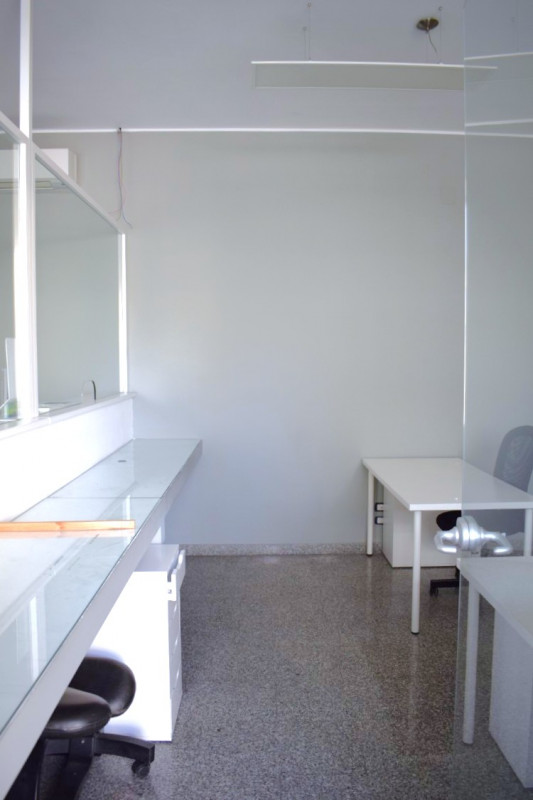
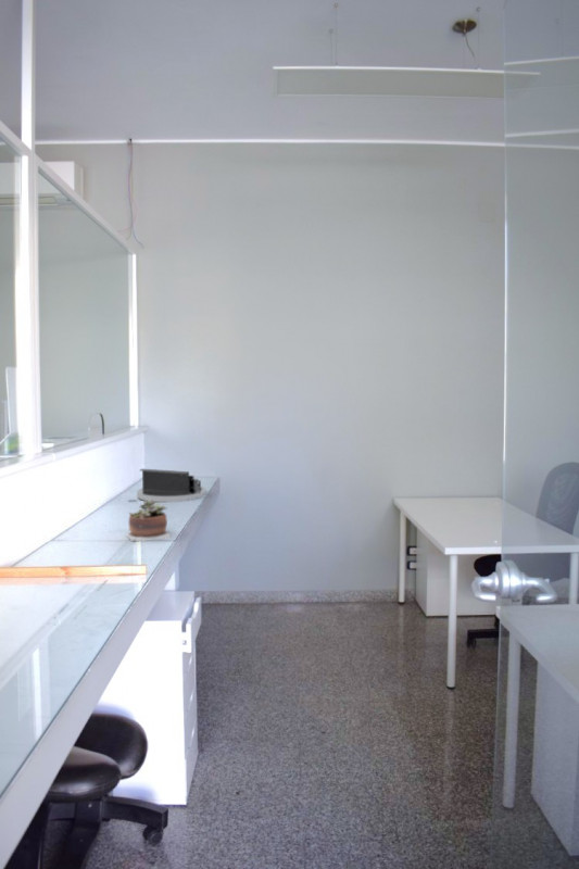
+ desk organizer (172, 481)
+ succulent plant (148, 518)
